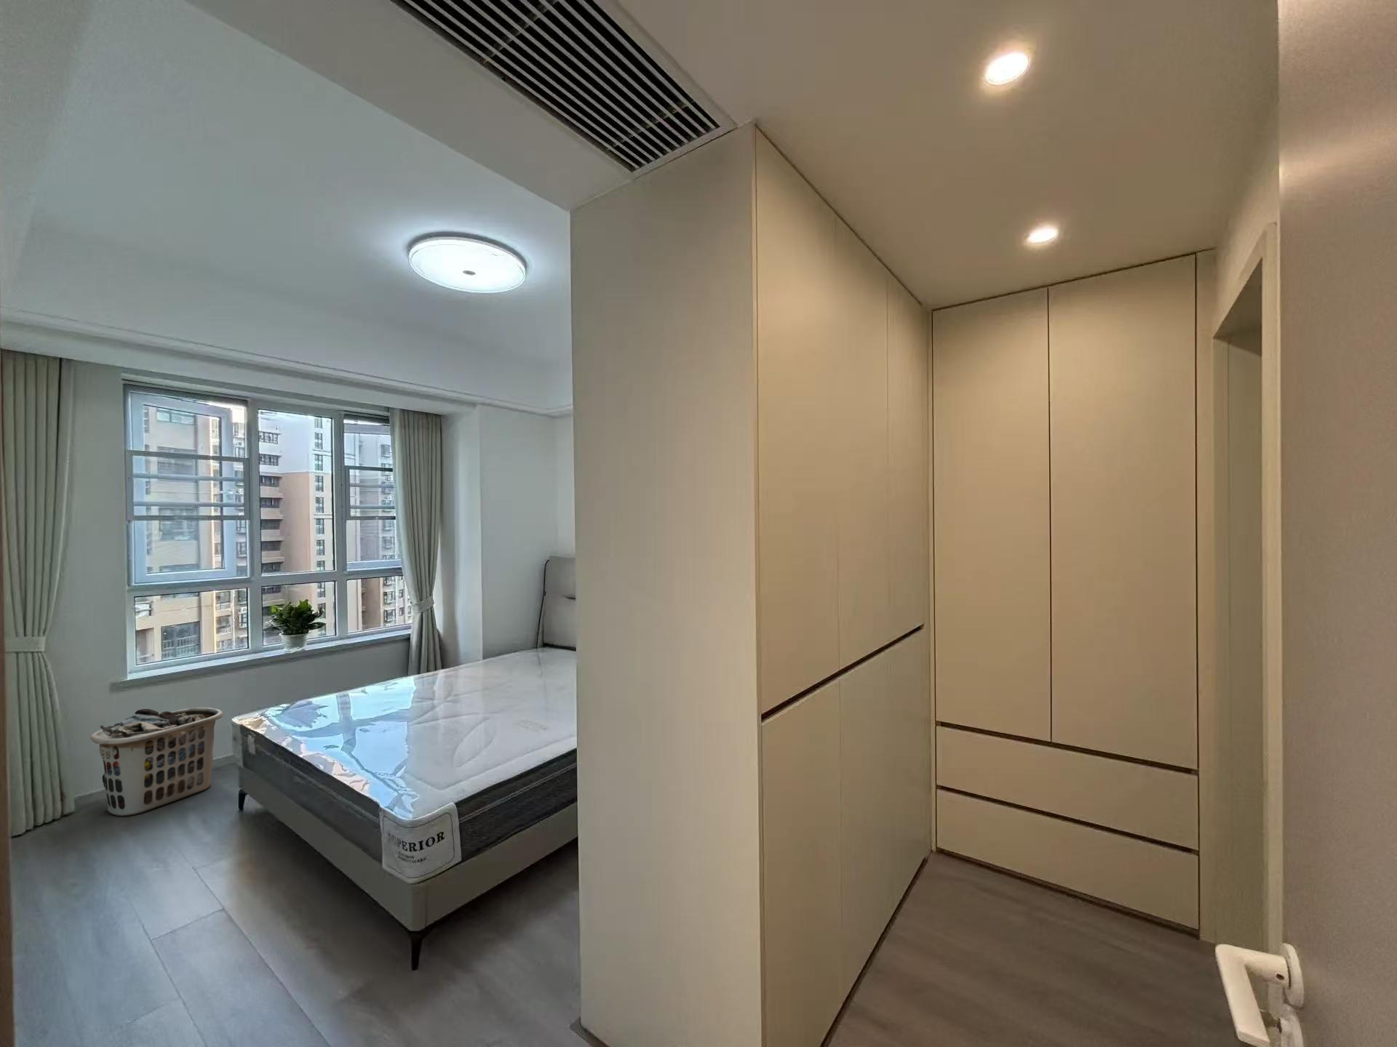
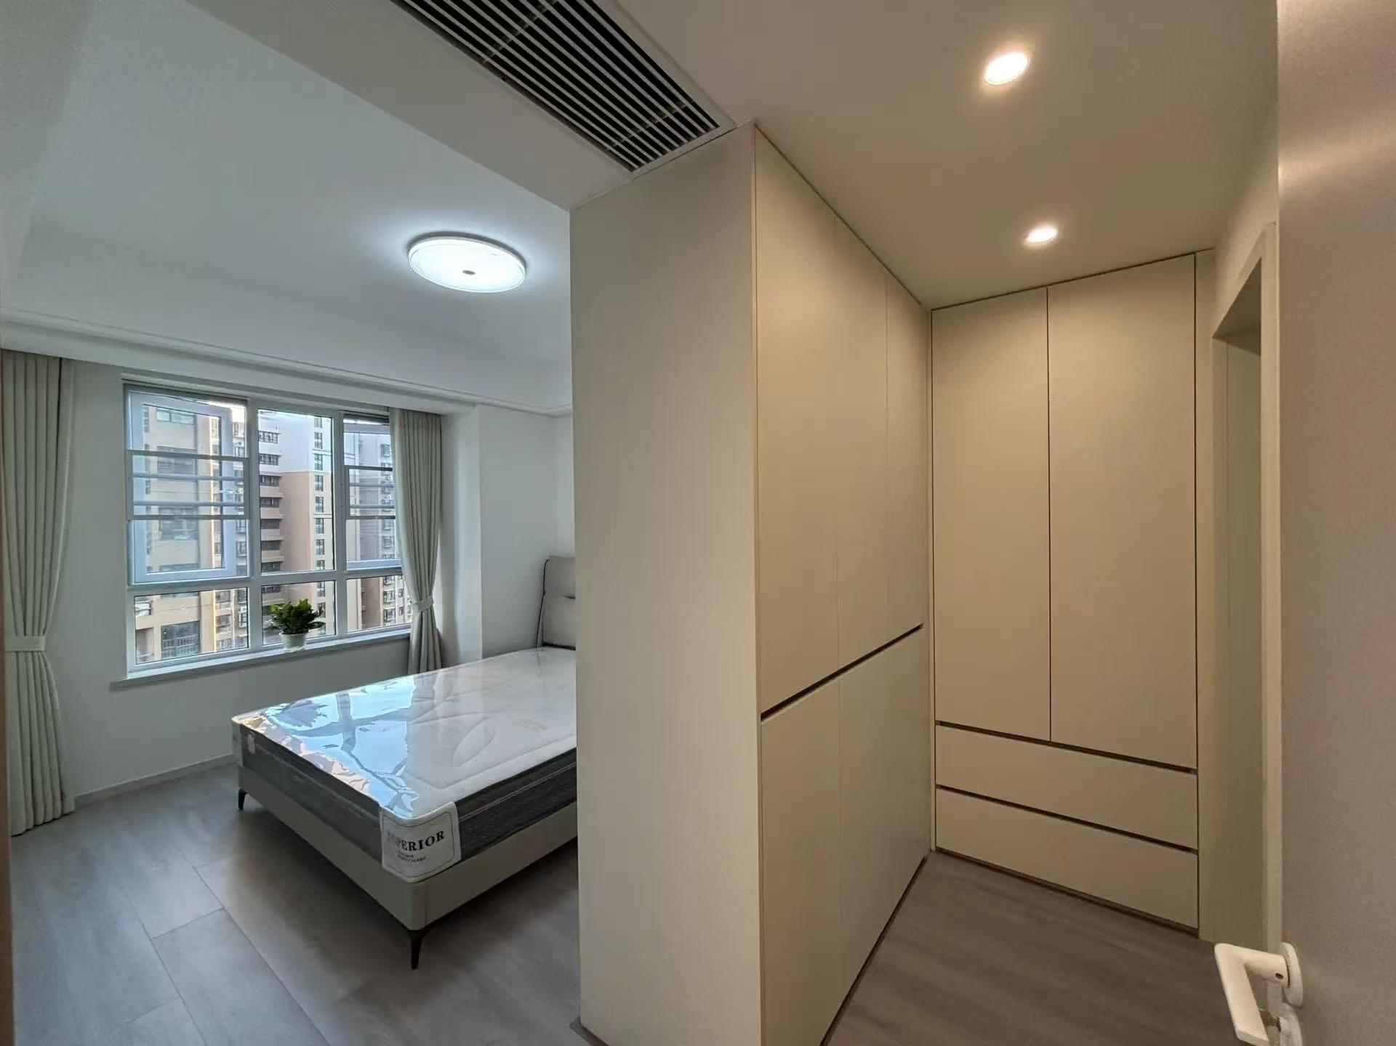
- clothes hamper (161, 752)
